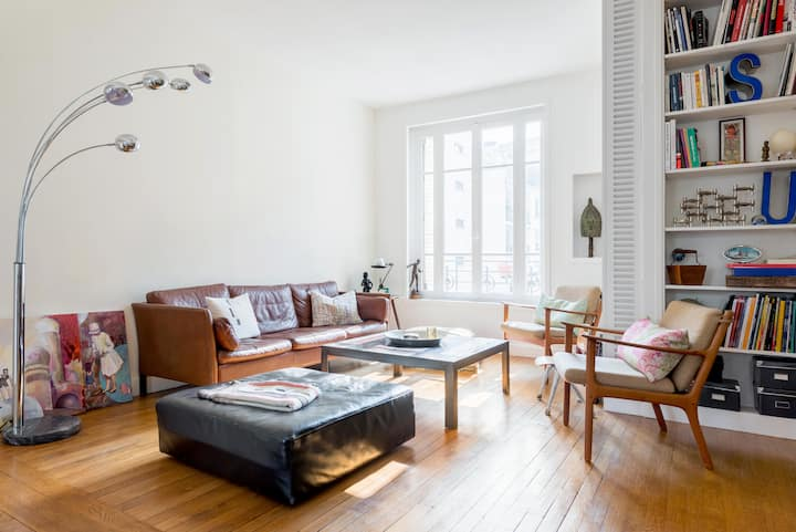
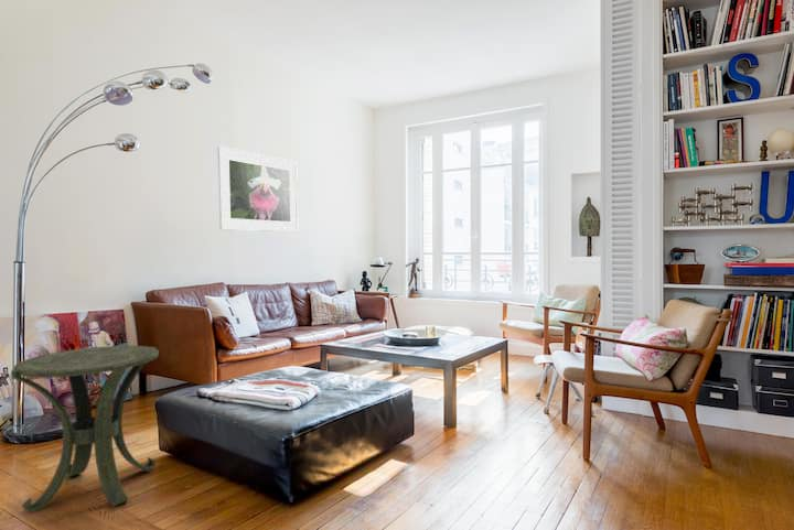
+ side table (93, 422)
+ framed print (261, 193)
